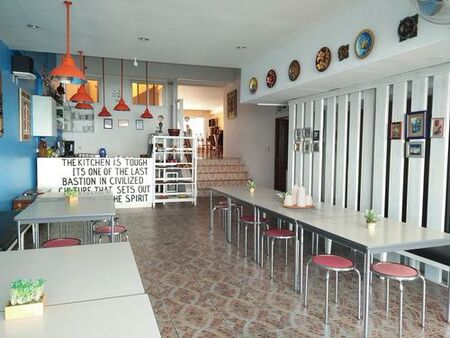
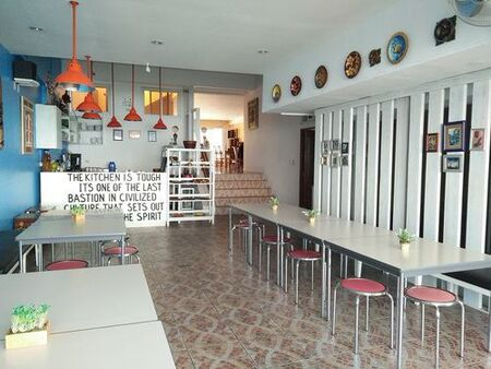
- condiment set (298, 193)
